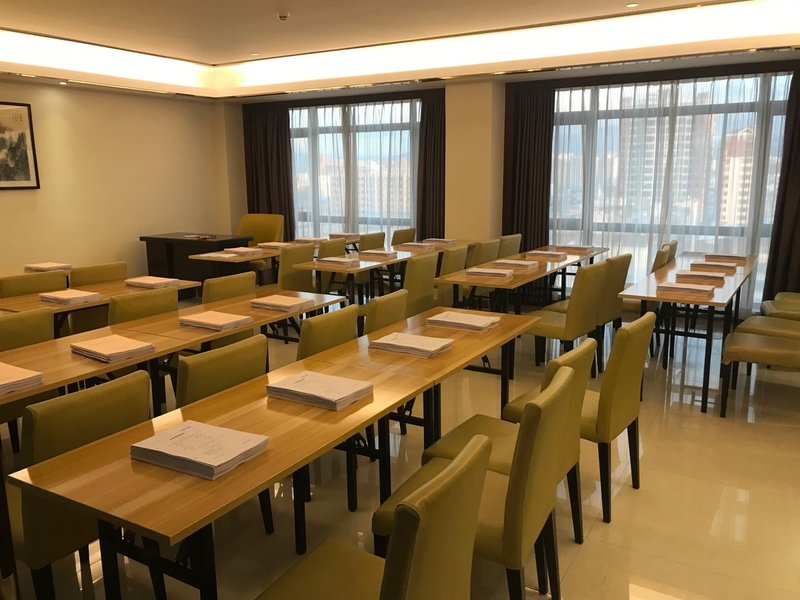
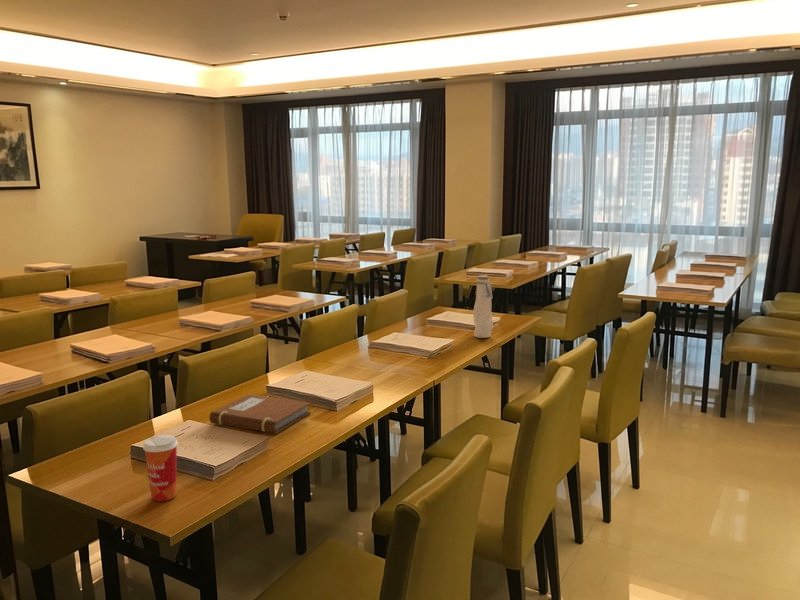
+ paper cup (162, 468)
+ notebook (259, 412)
+ water bottle (483, 306)
